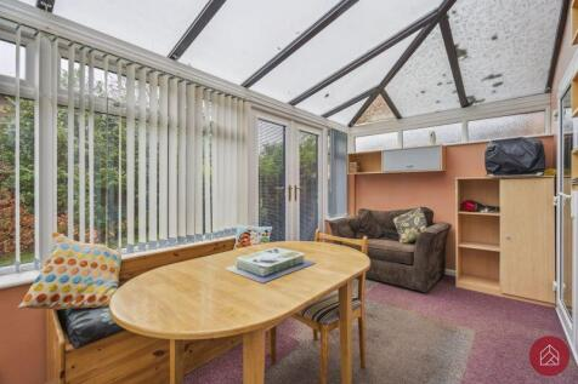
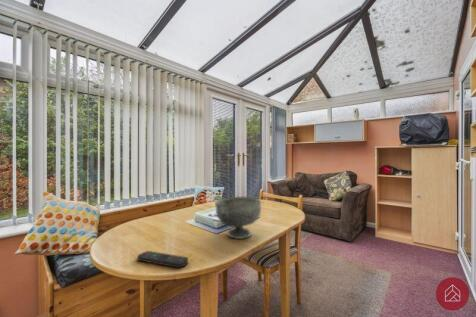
+ remote control (162, 258)
+ decorative bowl (238, 217)
